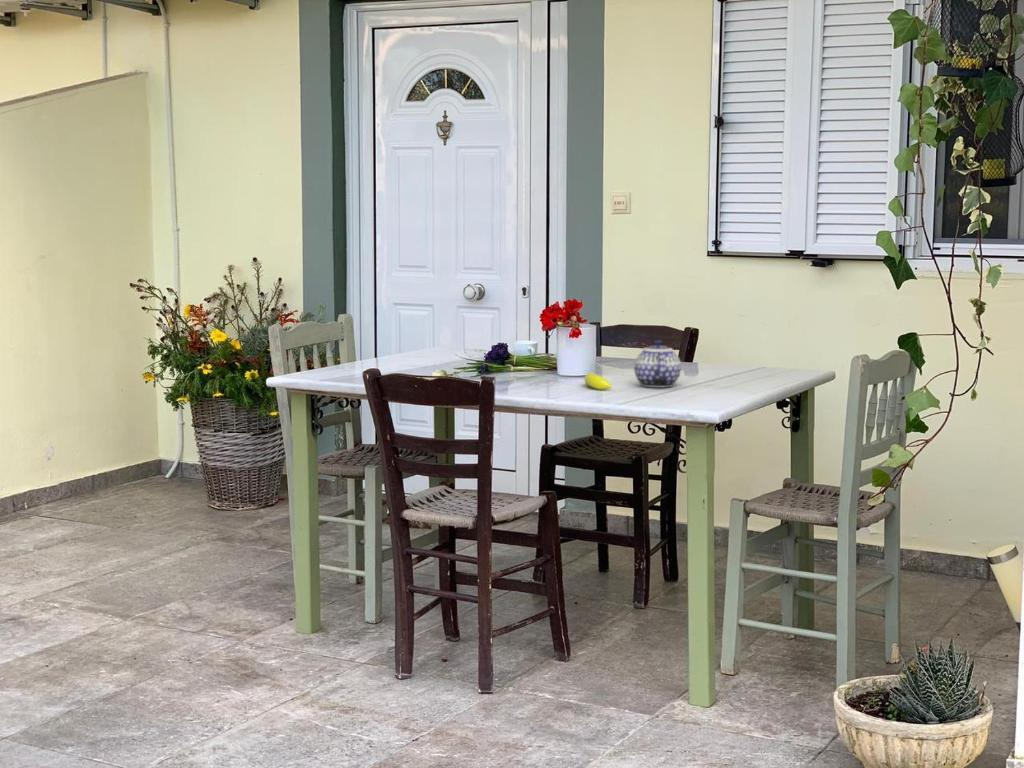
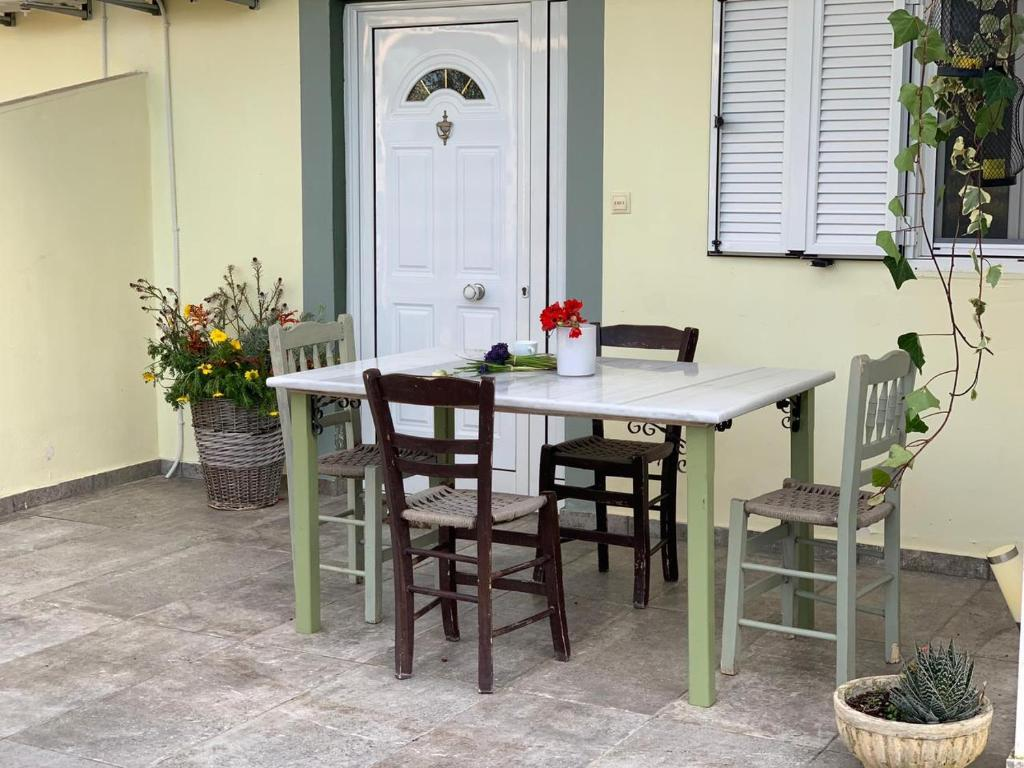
- banana (598, 379)
- teapot (657, 362)
